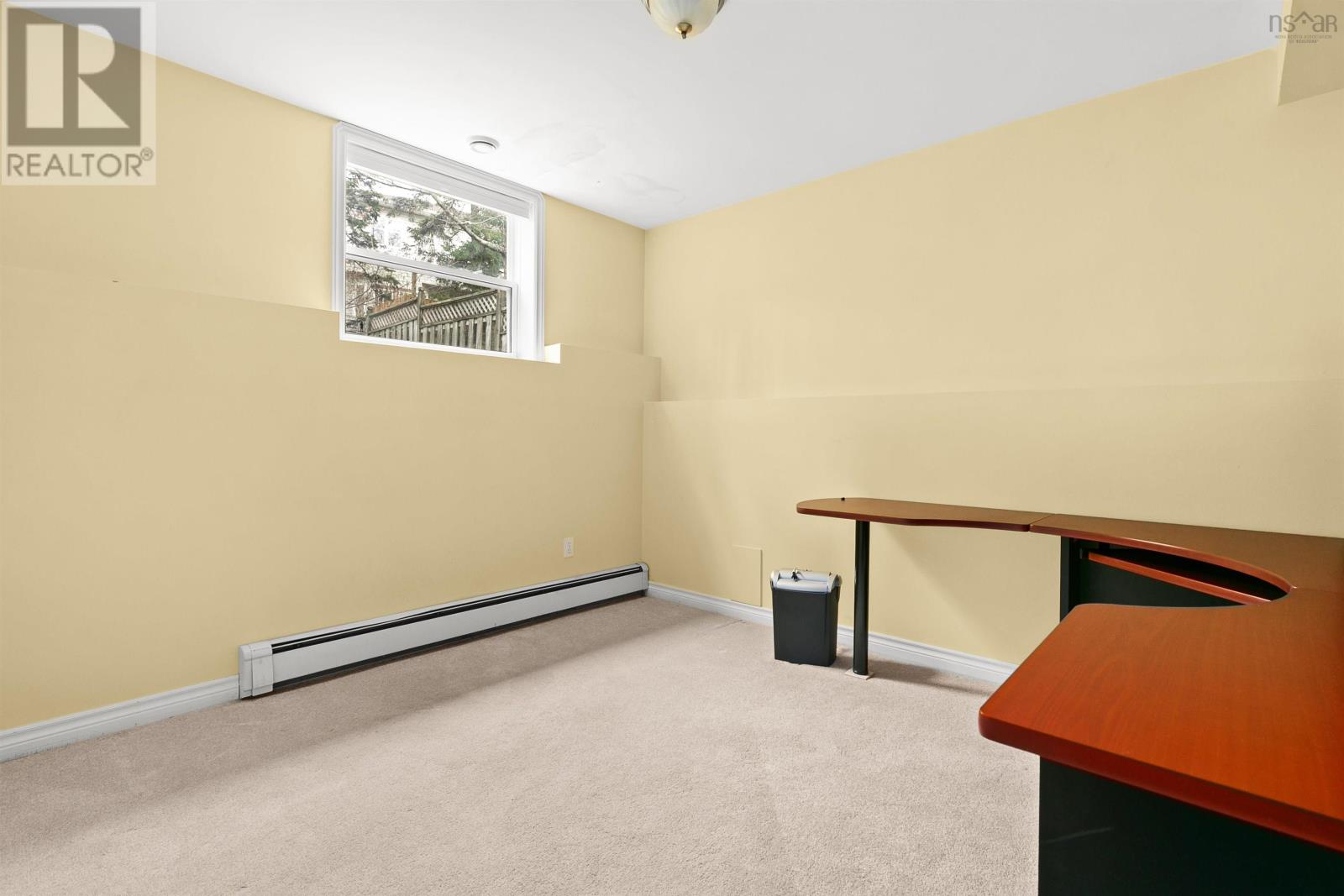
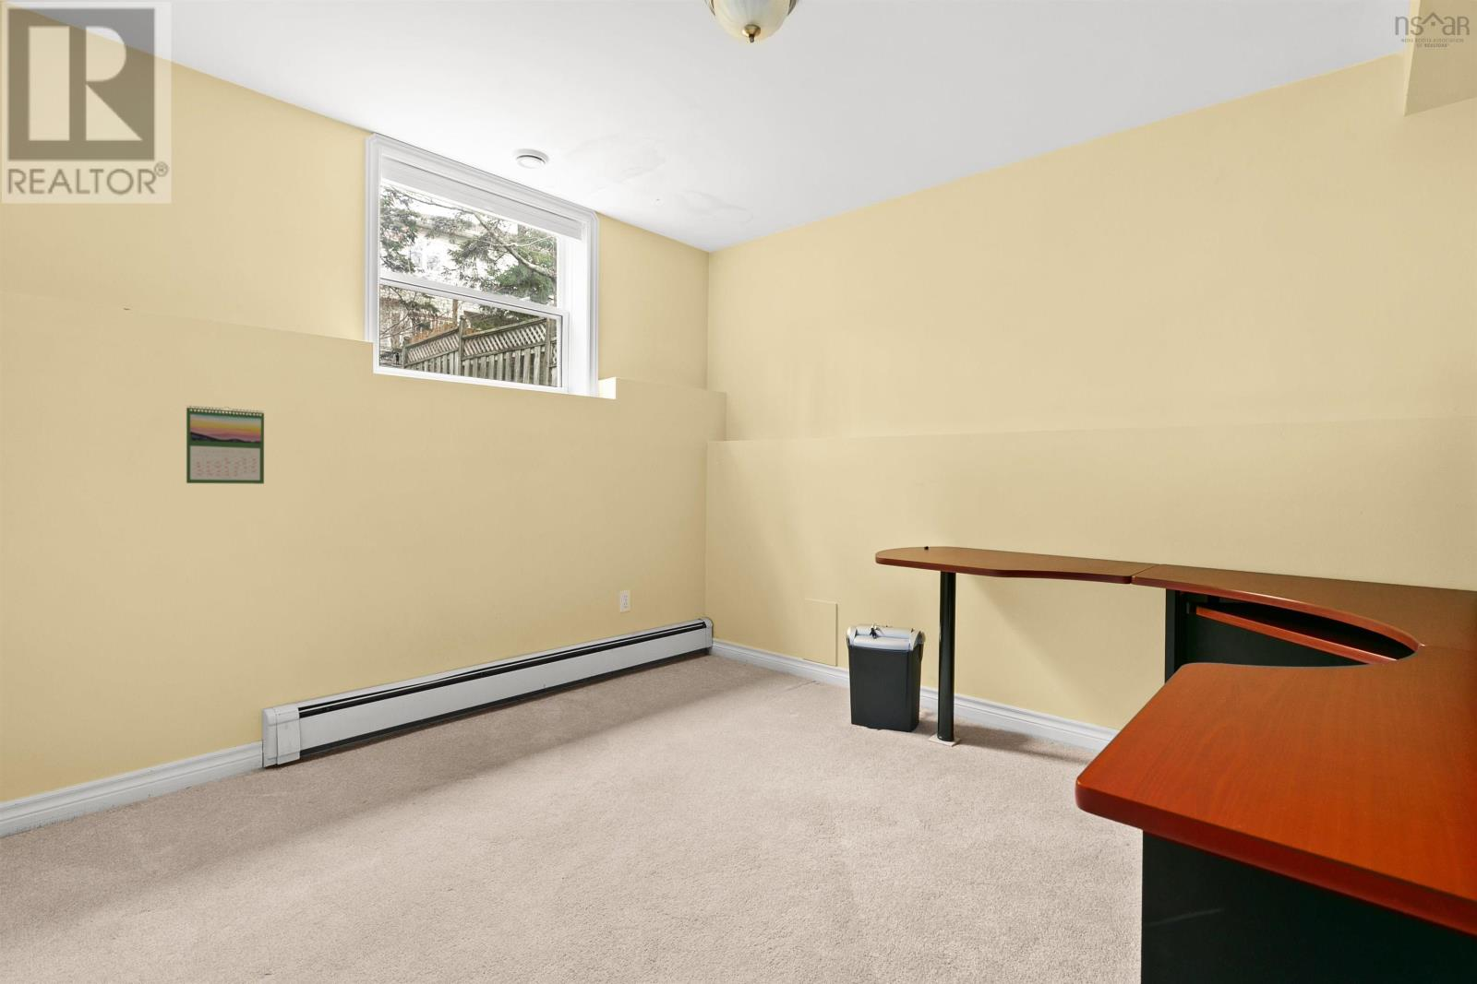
+ calendar (226, 445)
